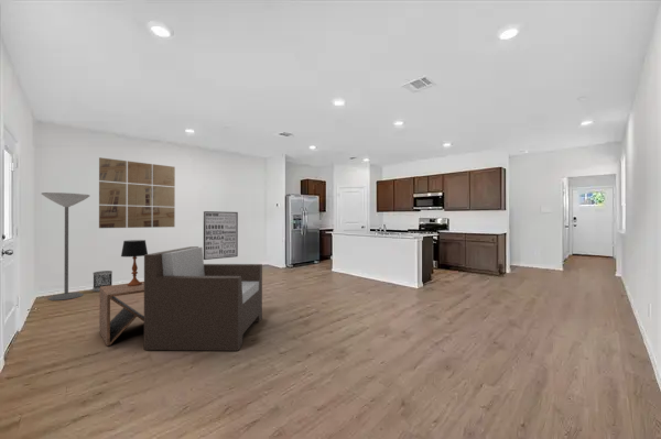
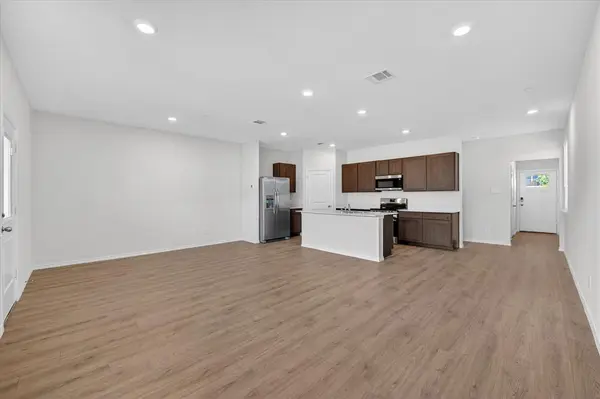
- wall art (220, 234)
- side table (131, 309)
- armchair (210, 290)
- wall art (139, 195)
- table lamp (134, 262)
- floor lamp (66, 245)
- wastebasket (102, 281)
